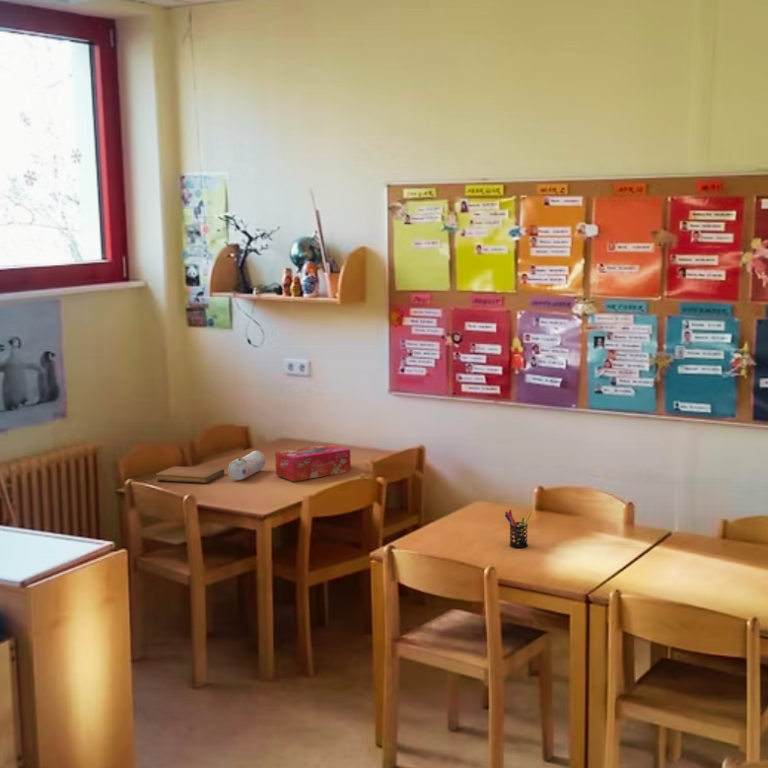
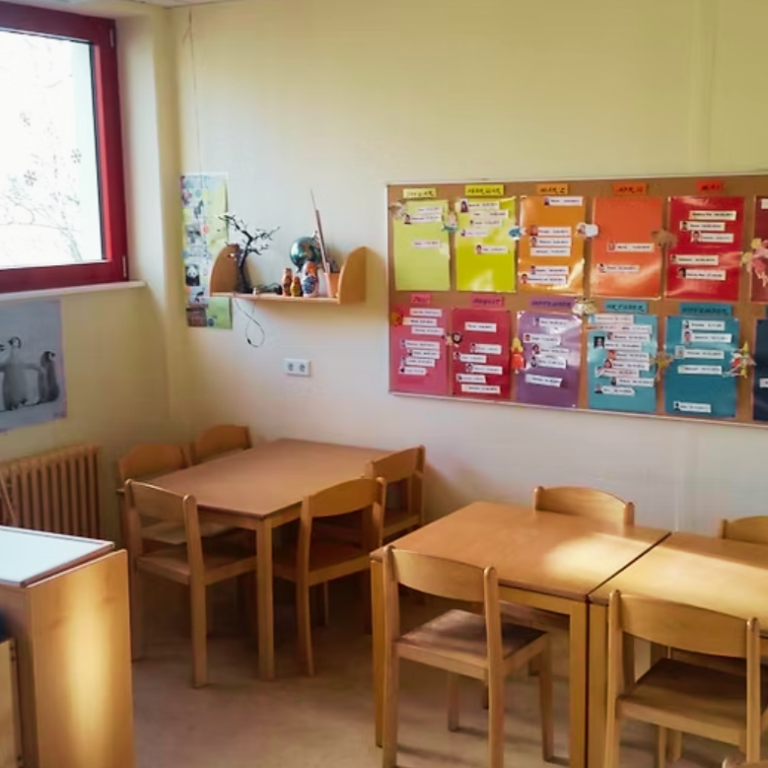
- pen holder (518, 527)
- pencil case (247, 464)
- notebook (190, 474)
- tissue box (313, 462)
